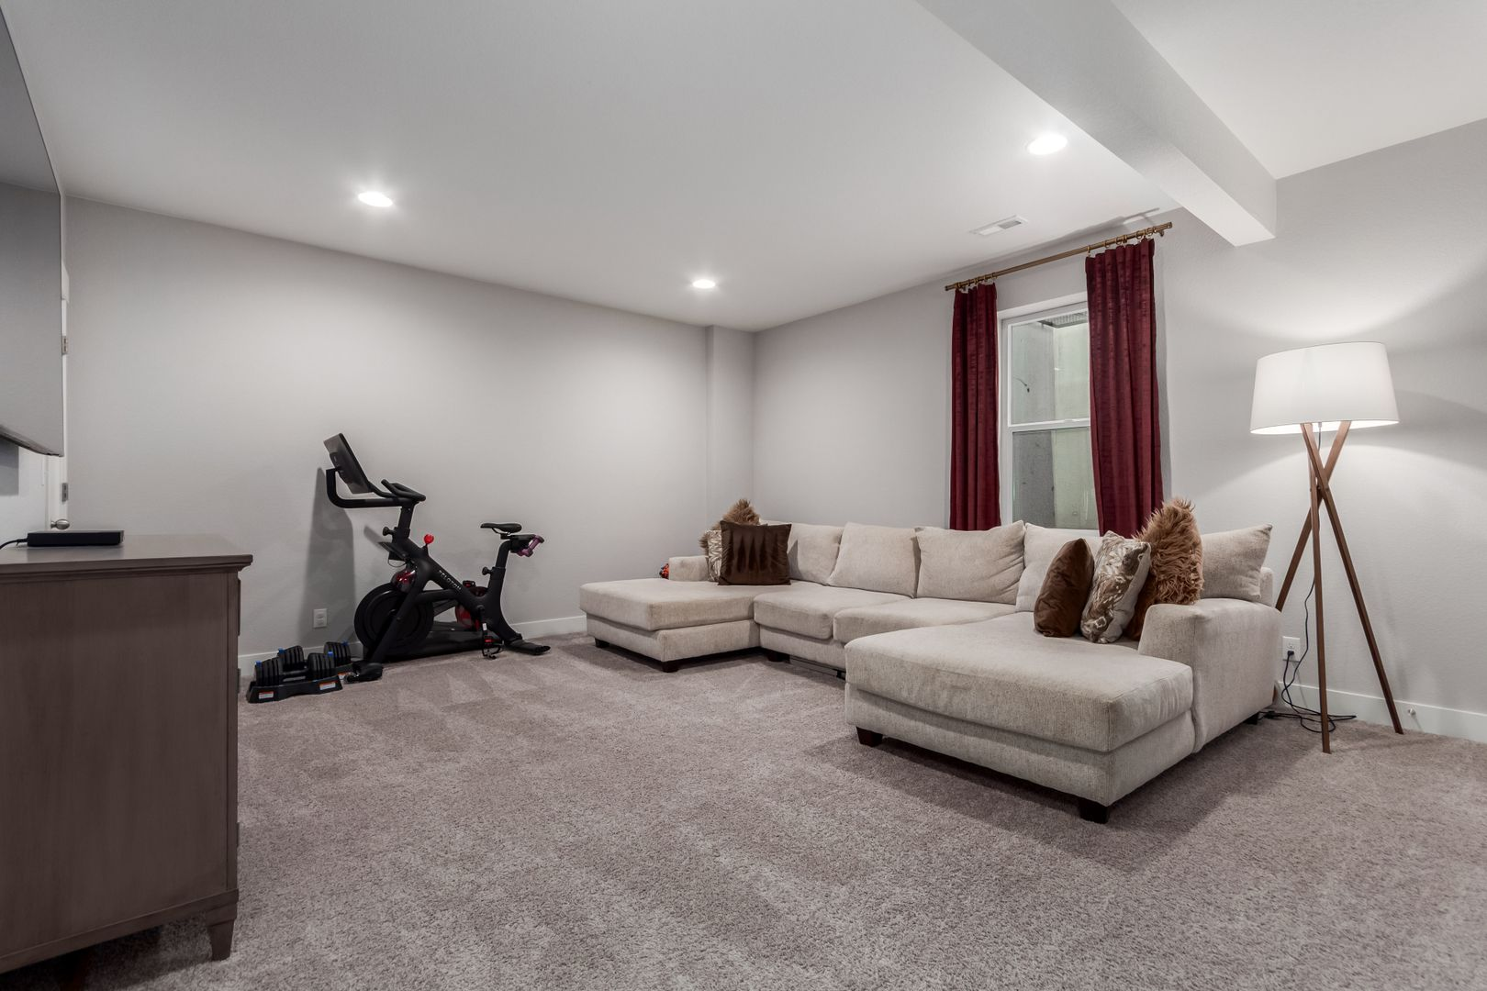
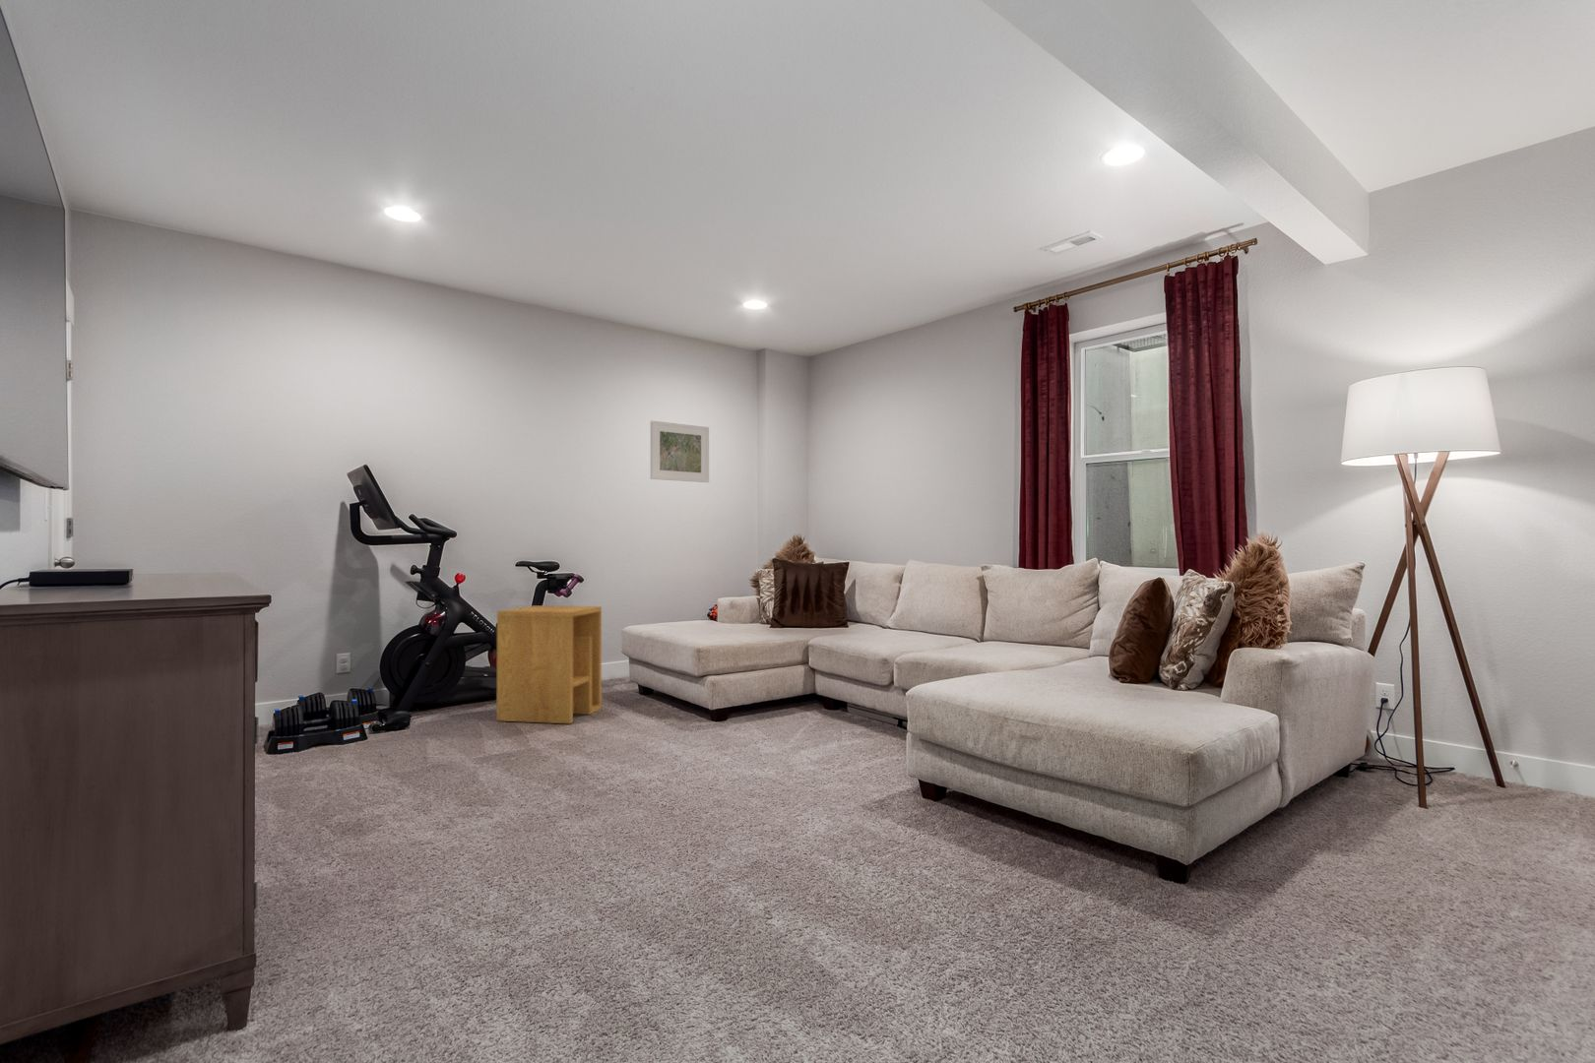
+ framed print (680, 452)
+ side table (551, 662)
